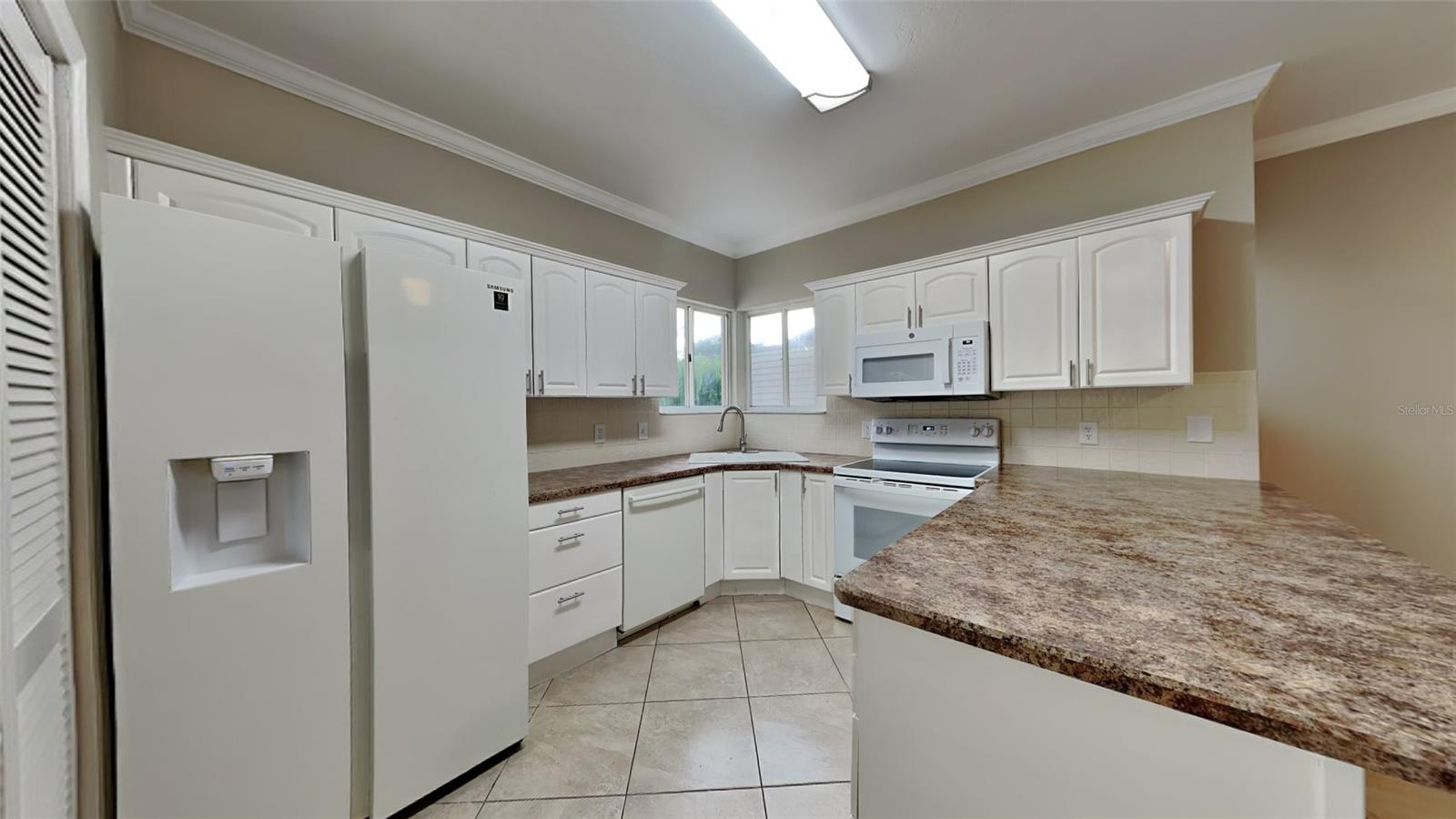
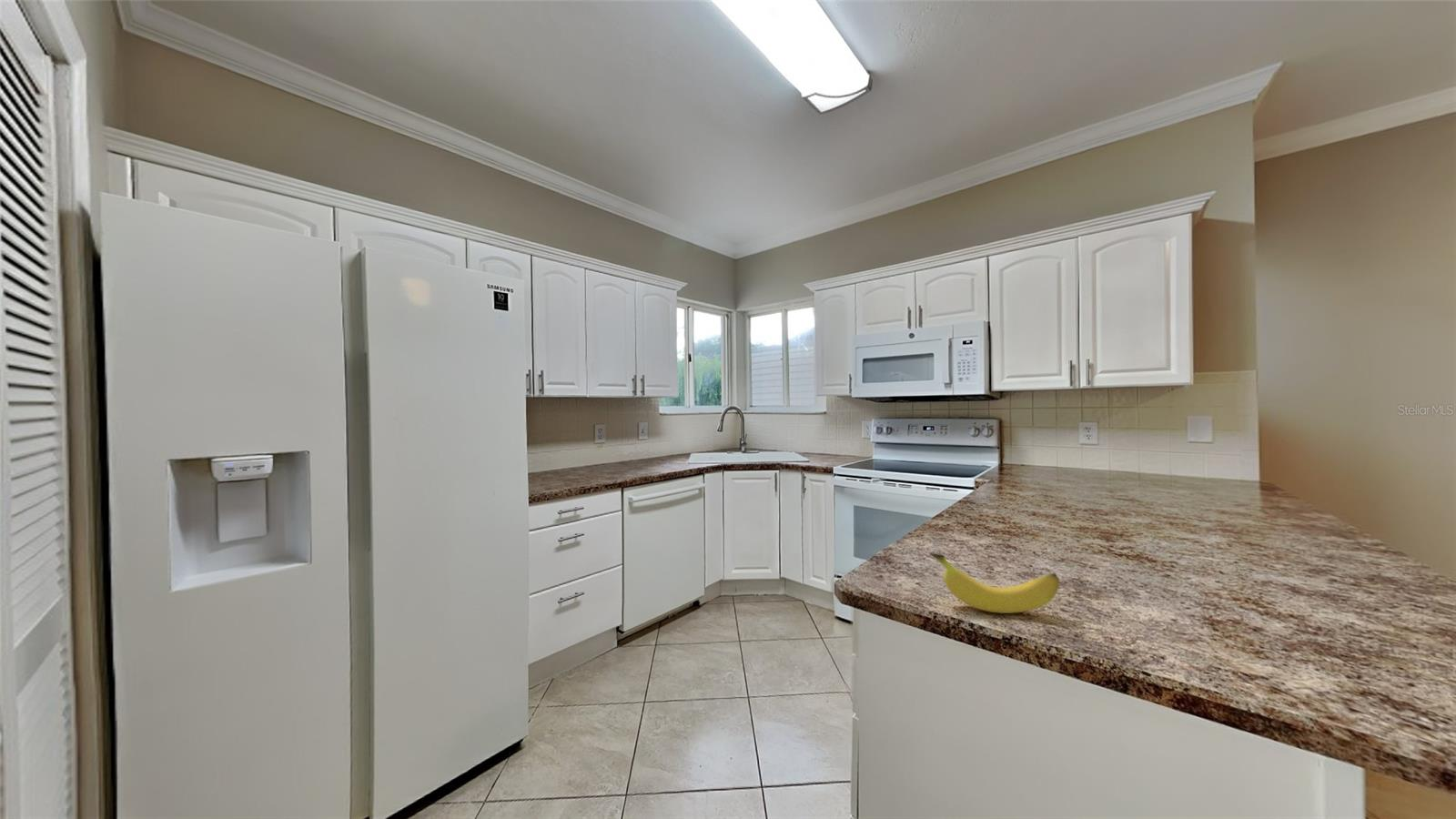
+ banana (991, 586)
